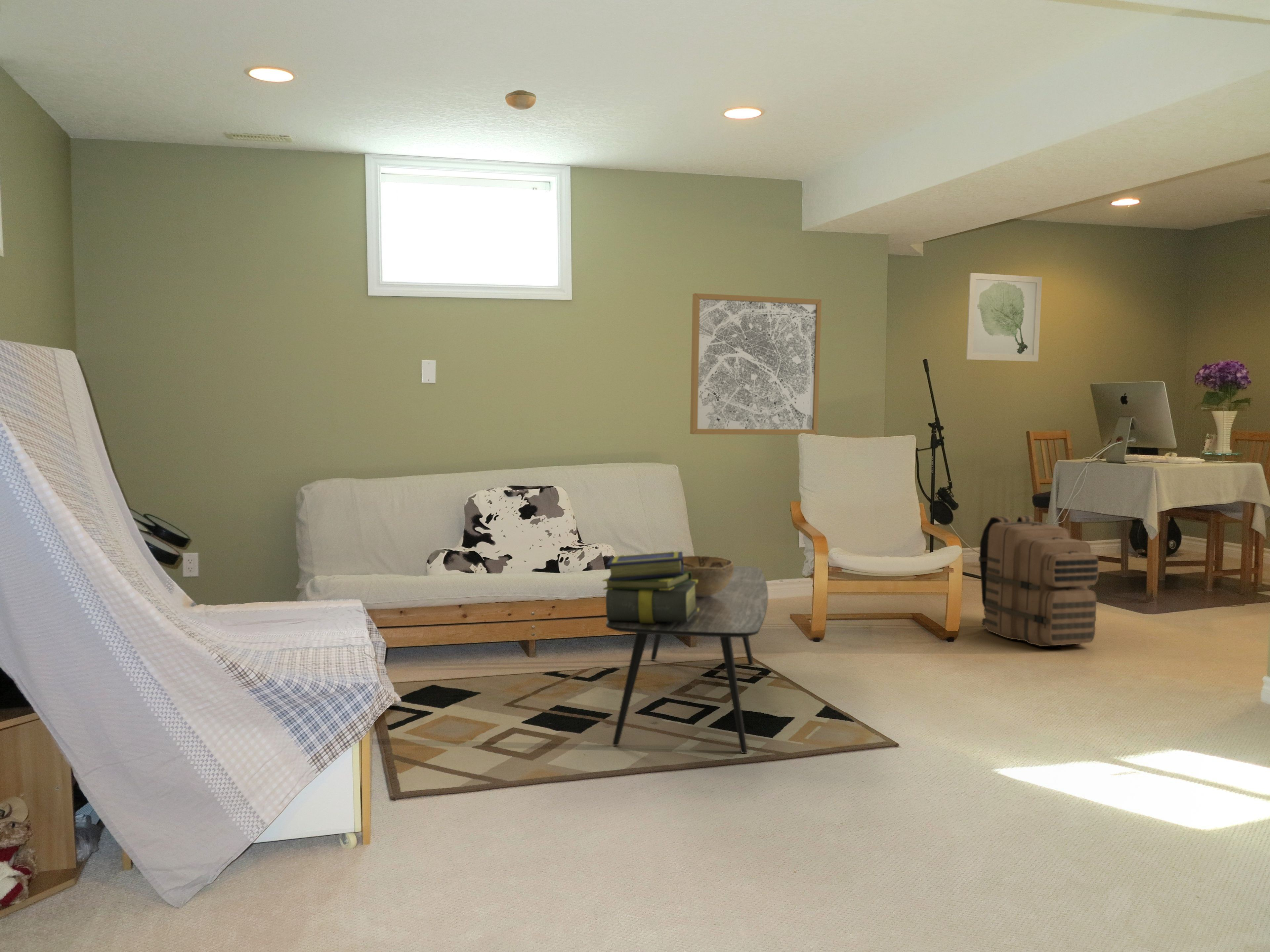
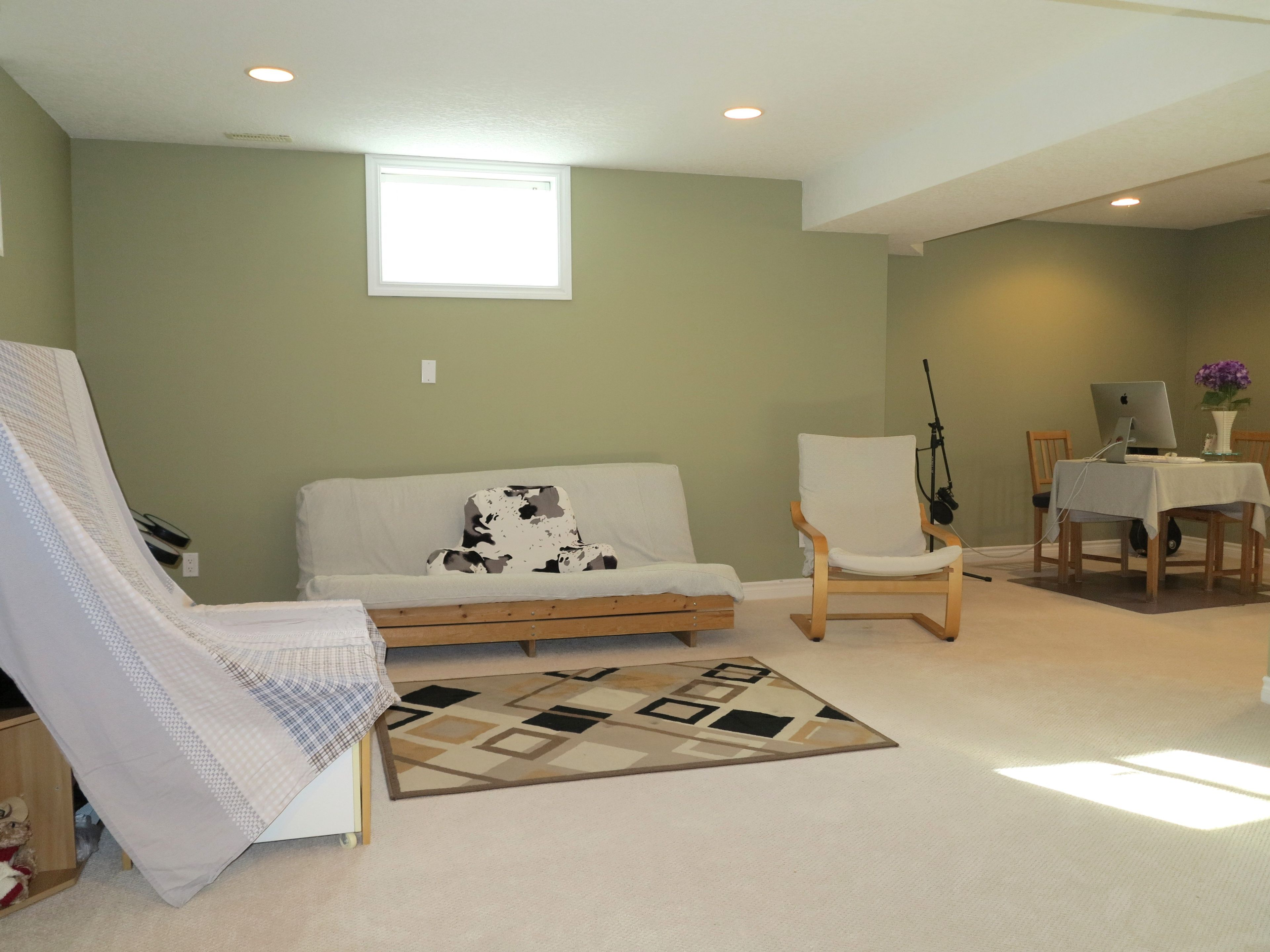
- wall art (756, 366)
- decorative bowl (698, 577)
- stack of books (649, 585)
- wall art (1004, 318)
- coffee table (693, 636)
- backpack (1035, 579)
- smoke detector (521, 100)
